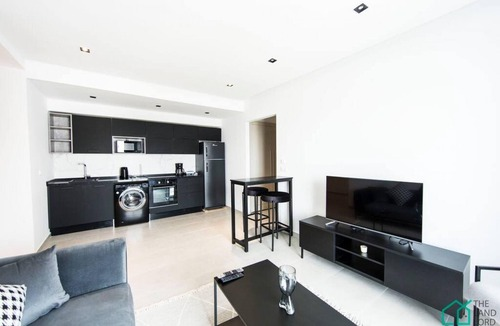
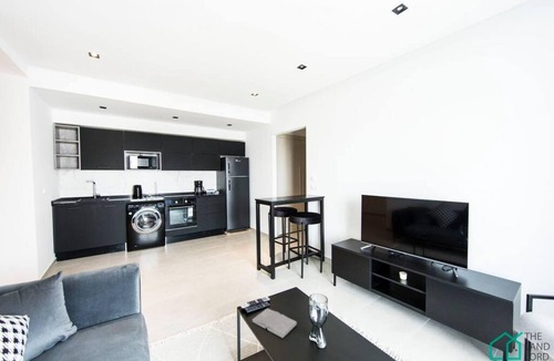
+ hardback book (274, 321)
